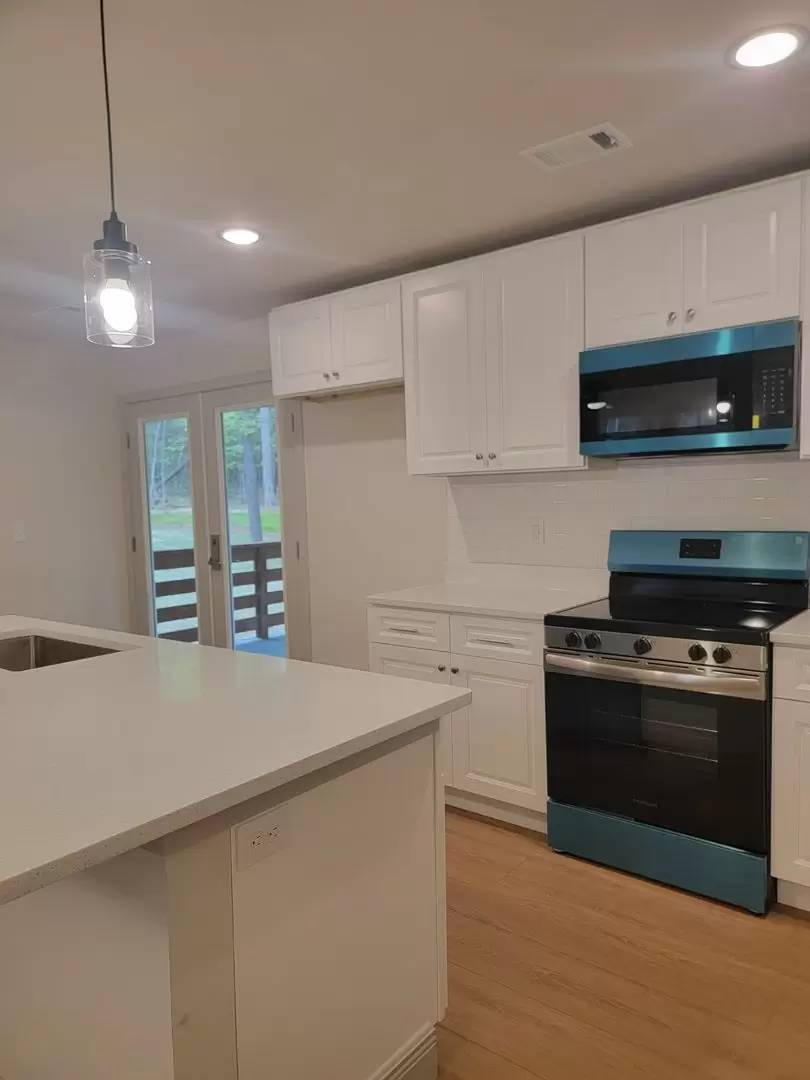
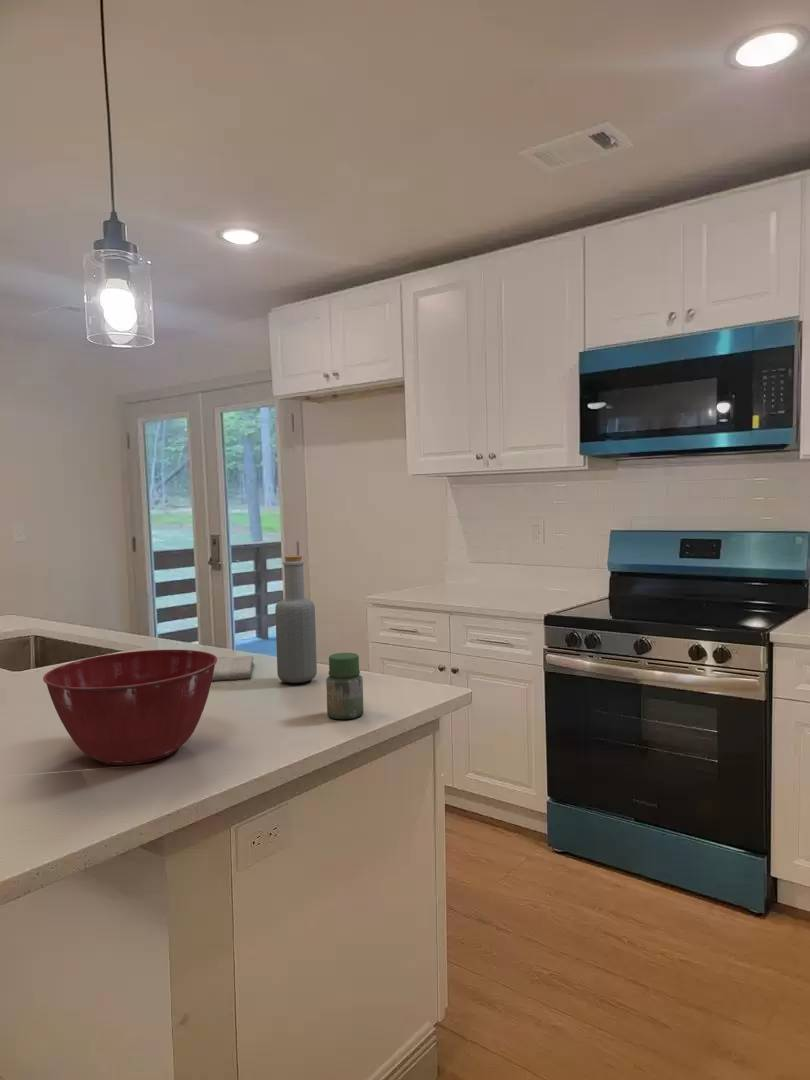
+ mixing bowl (135, 708)
+ washcloth (229, 667)
+ jar (344, 685)
+ bottle (295, 619)
